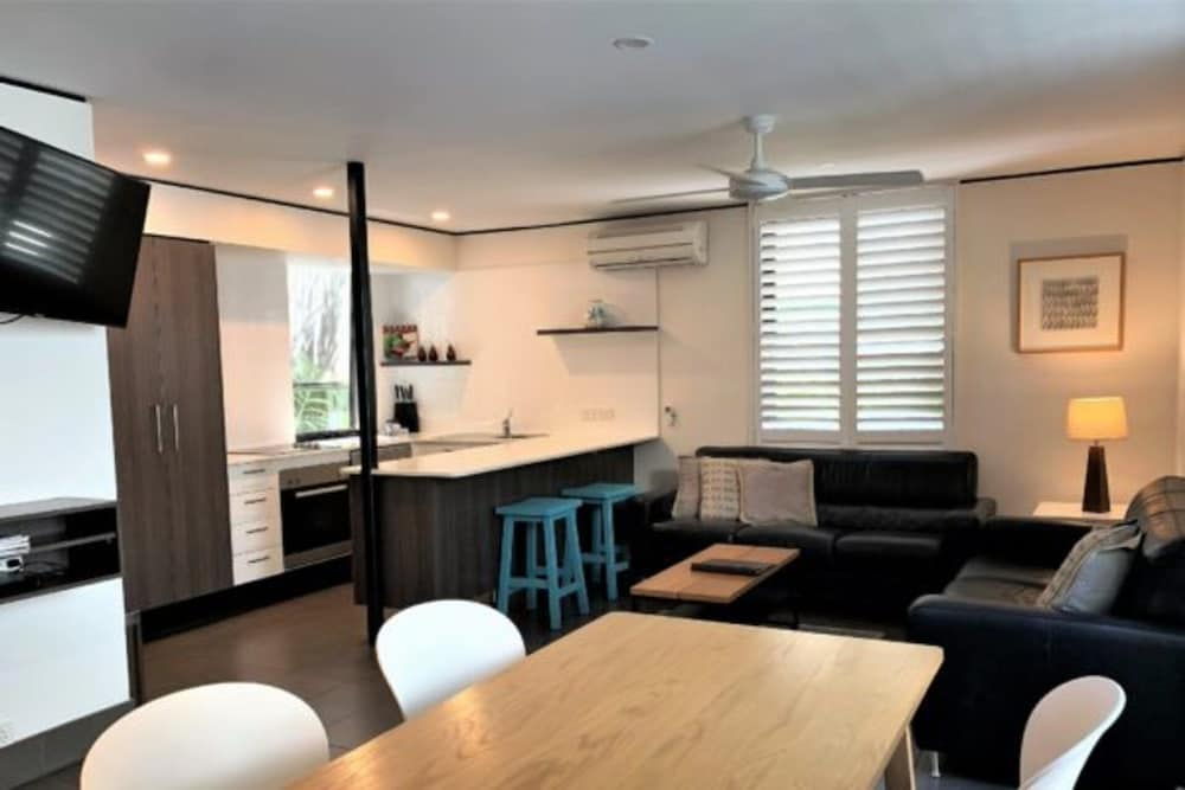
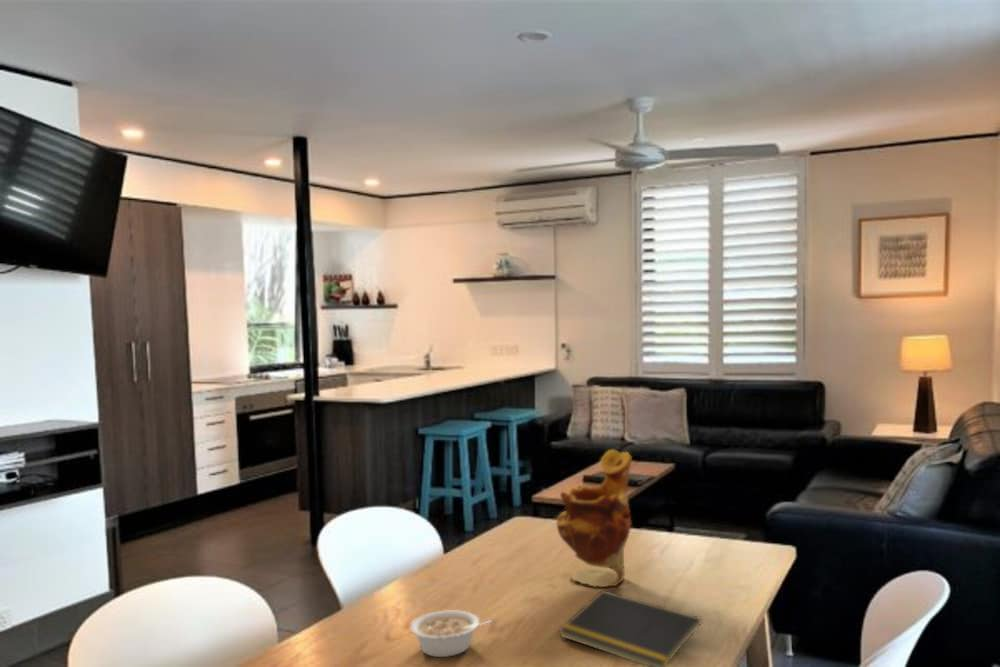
+ vase (594, 516)
+ notepad (629, 626)
+ legume (448, 632)
